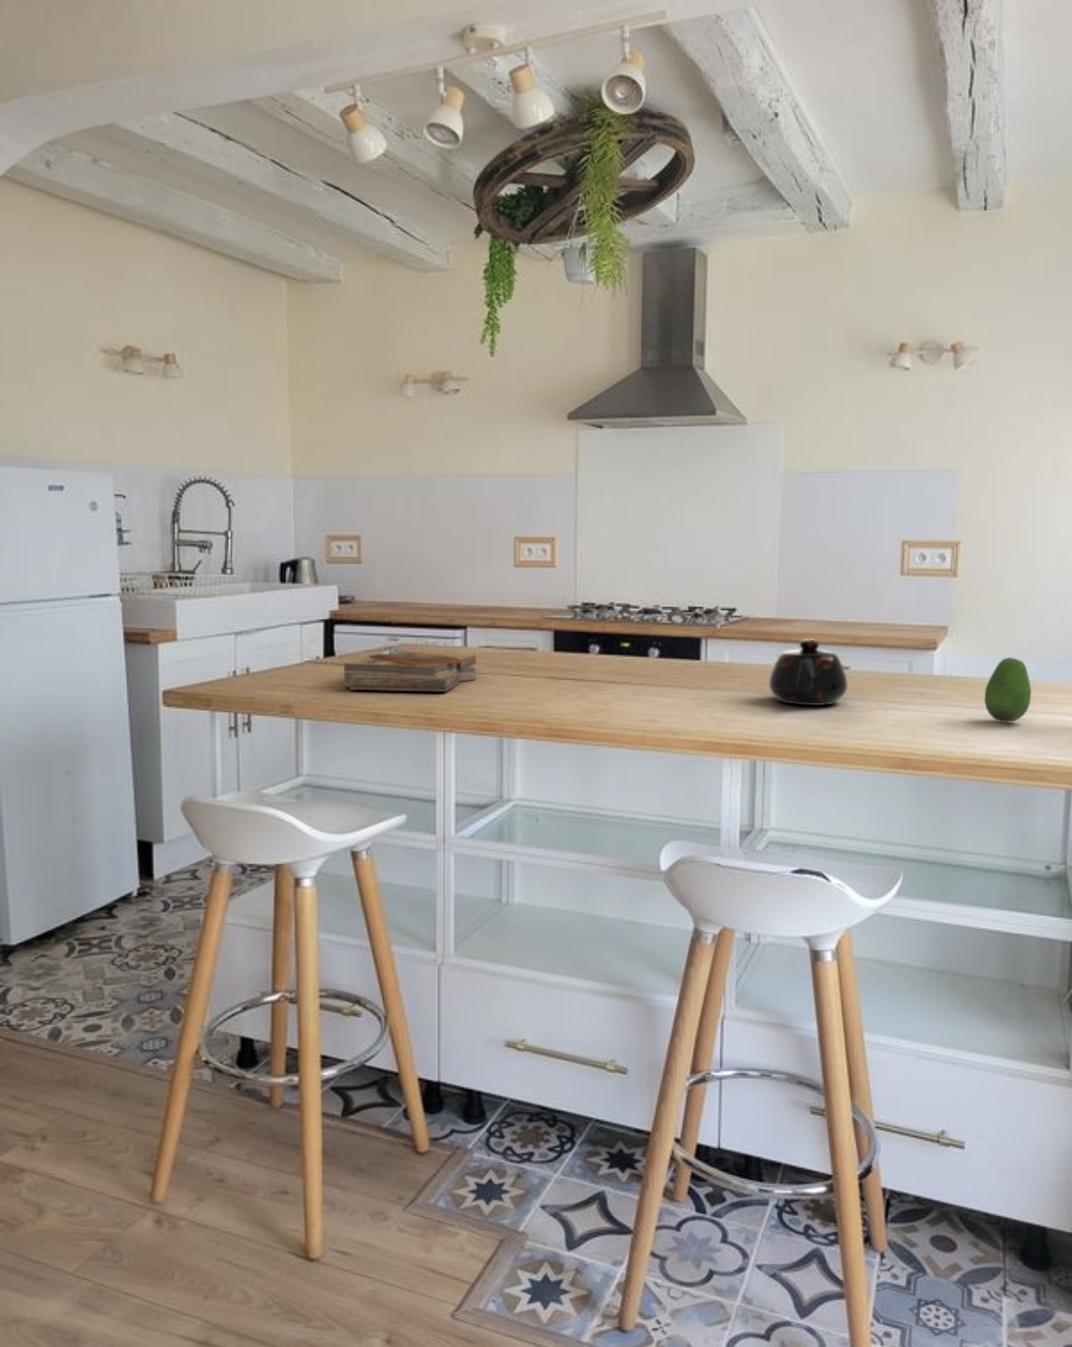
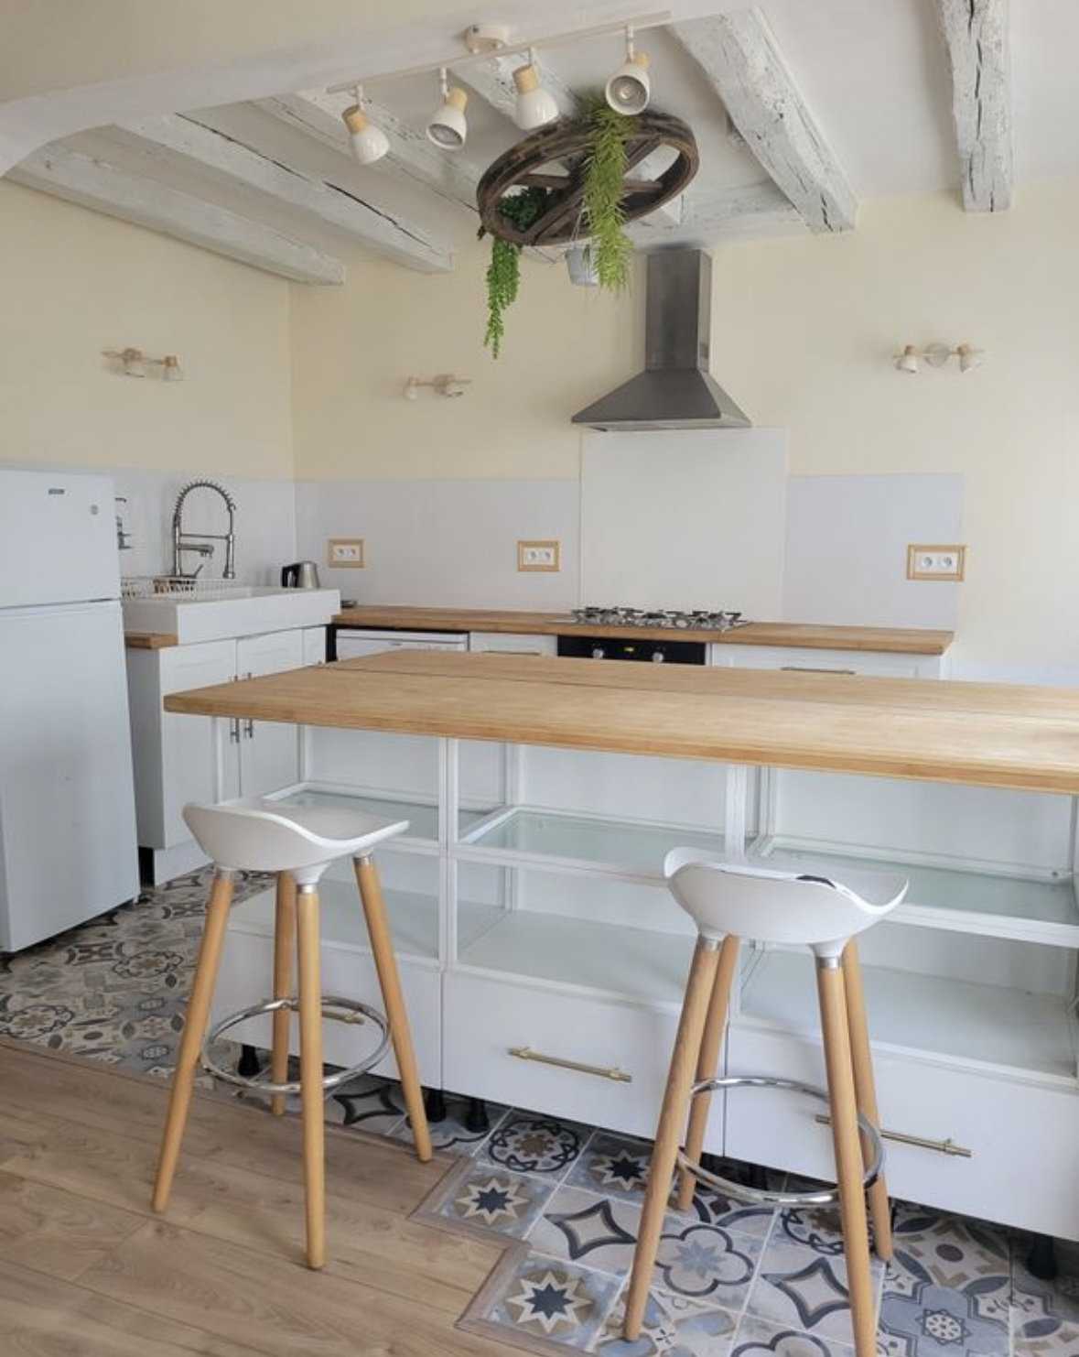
- fruit (1007, 689)
- clipboard (417, 667)
- teapot (807, 671)
